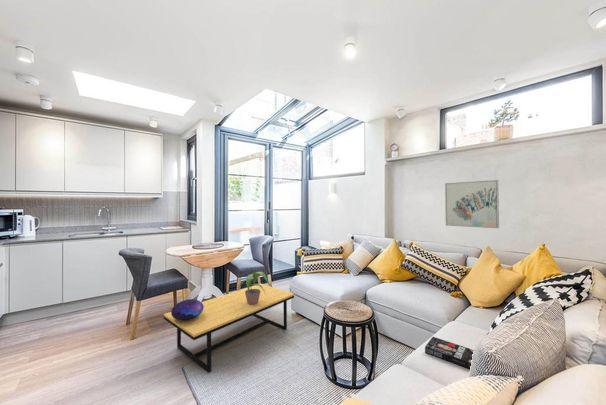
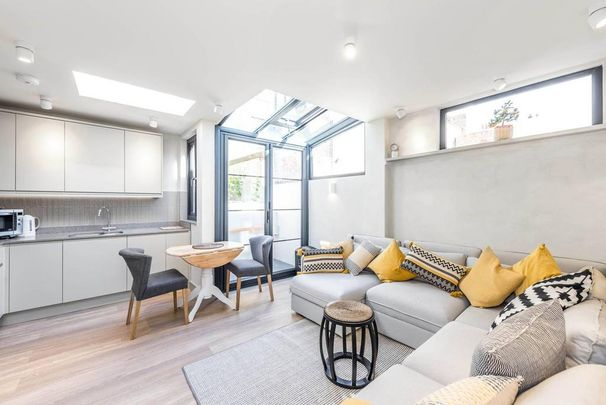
- wall art (470, 204)
- decorative orb (187, 309)
- coffee table (235, 320)
- book (451, 352)
- potted plant (251, 288)
